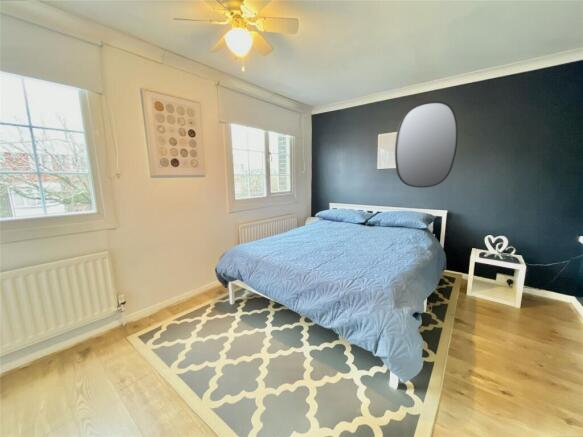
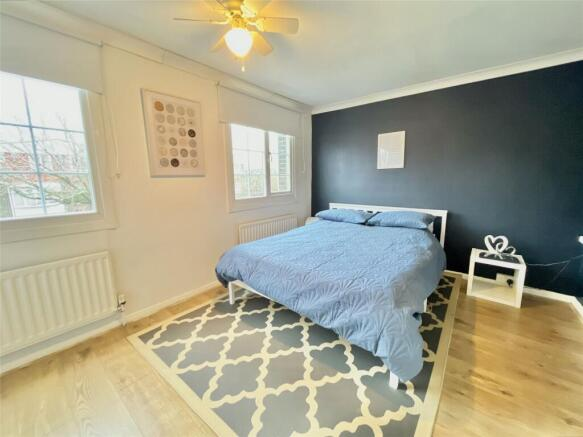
- home mirror (424, 146)
